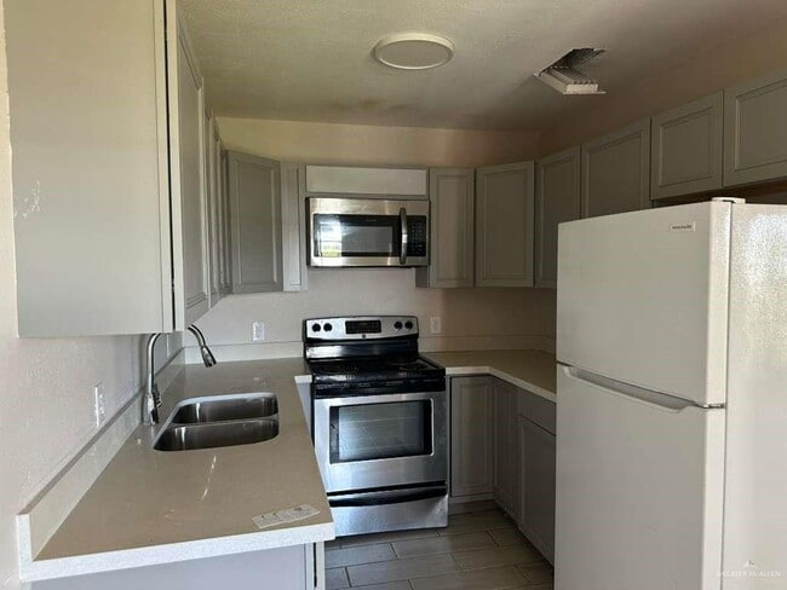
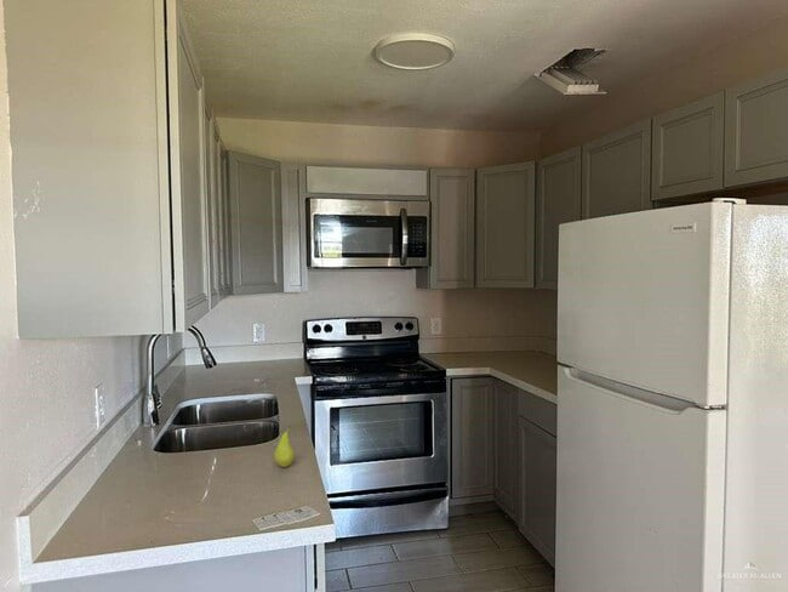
+ fruit (284, 445)
